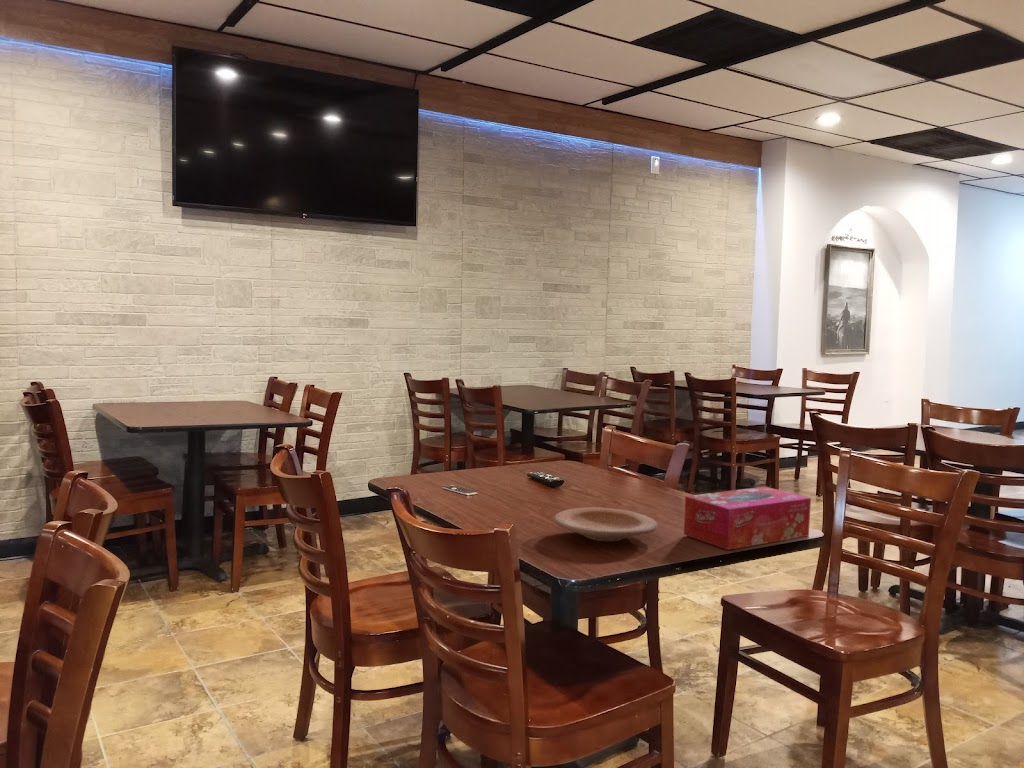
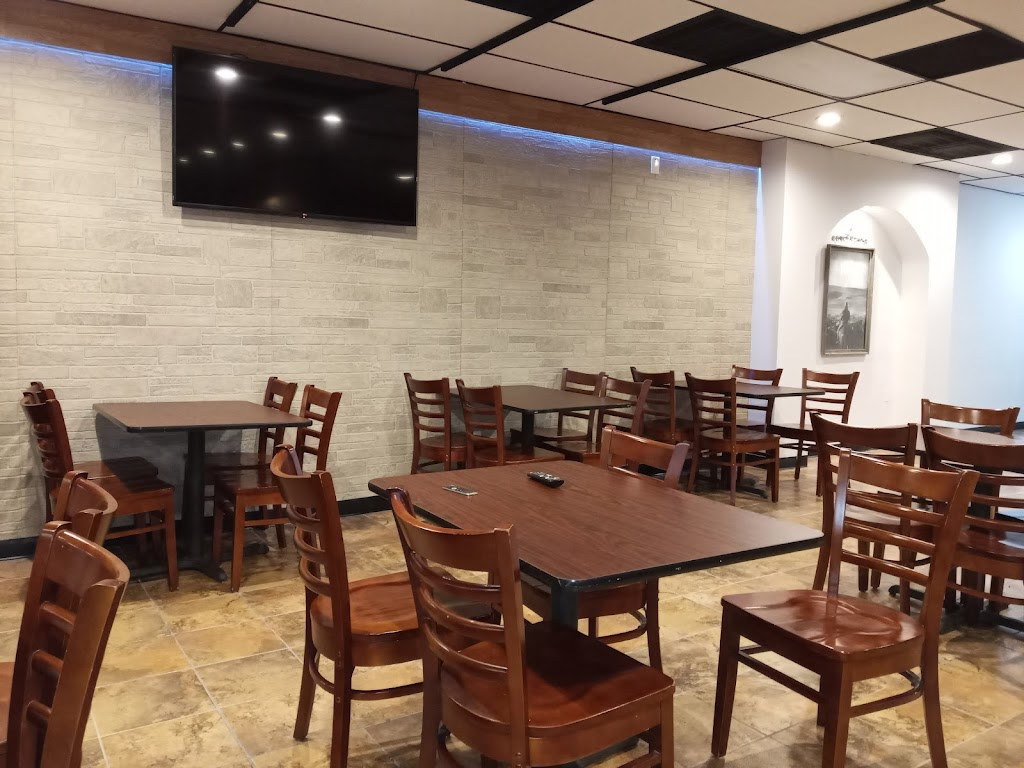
- tissue box (747, 516)
- plate (604, 527)
